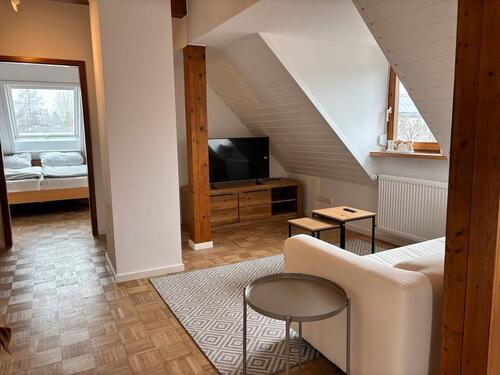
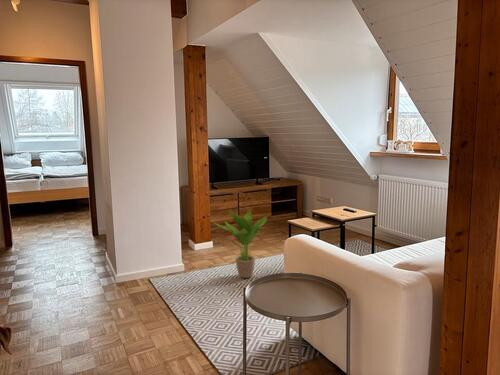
+ potted plant (249, 241)
